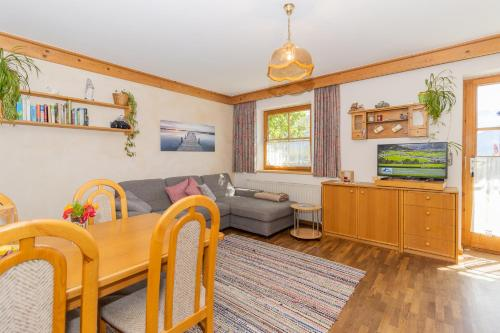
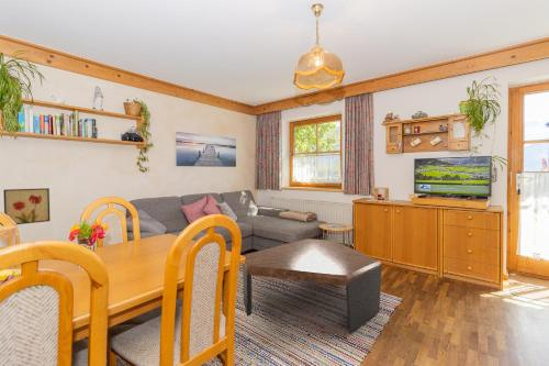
+ coffee table (303, 277)
+ wall art (27, 206)
